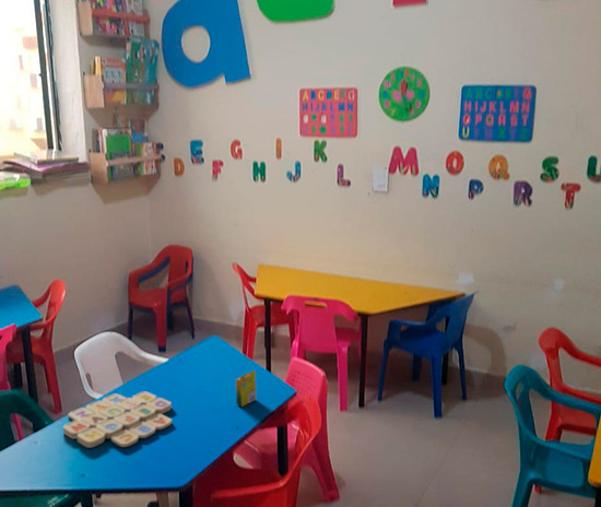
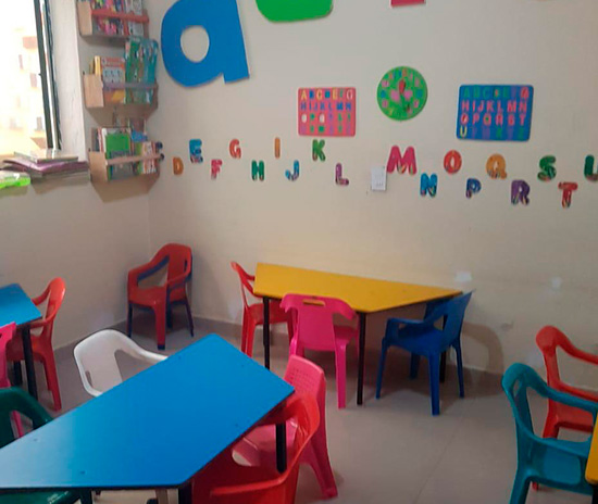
- crayon box (246, 387)
- alphabet tiles (119, 416)
